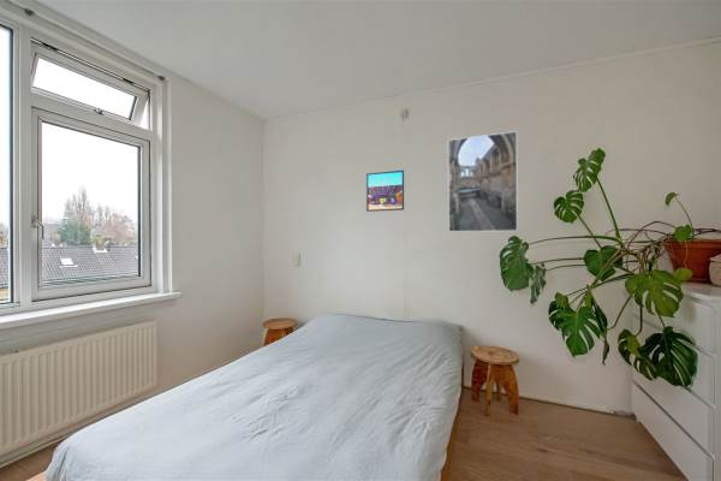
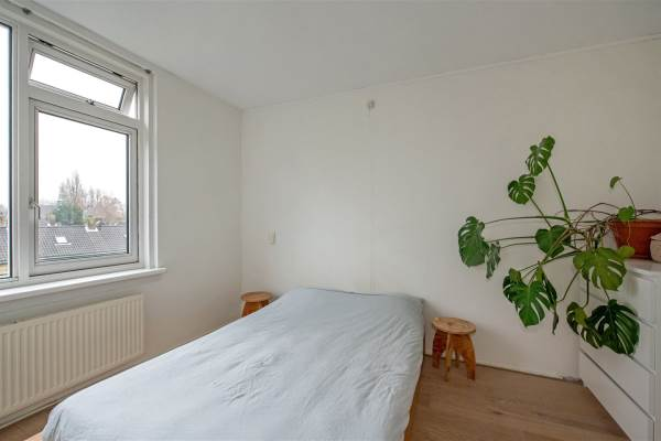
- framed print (481, 183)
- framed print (385, 191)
